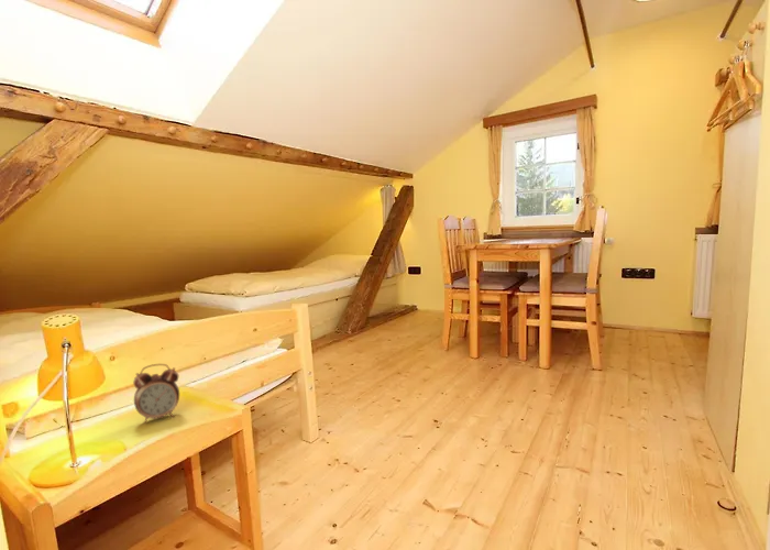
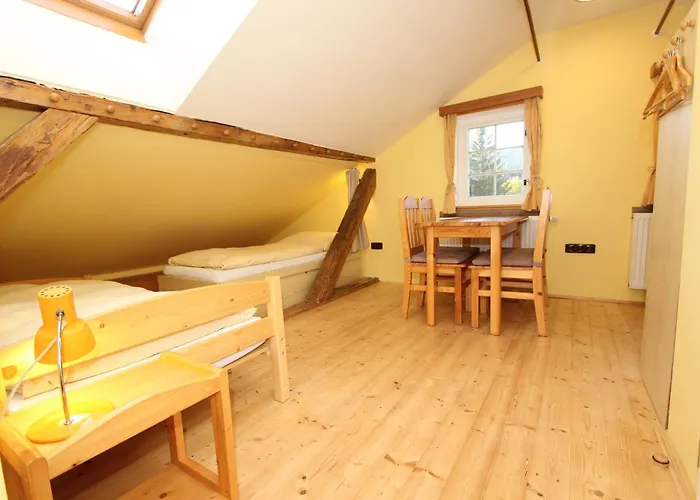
- alarm clock (156, 391)
